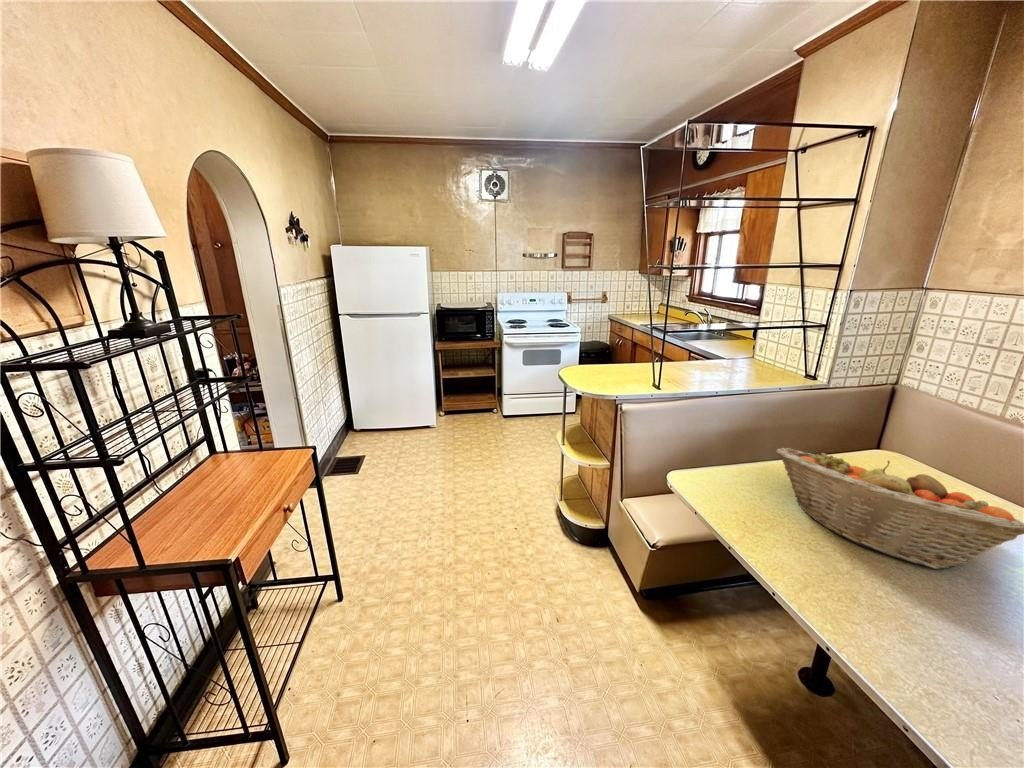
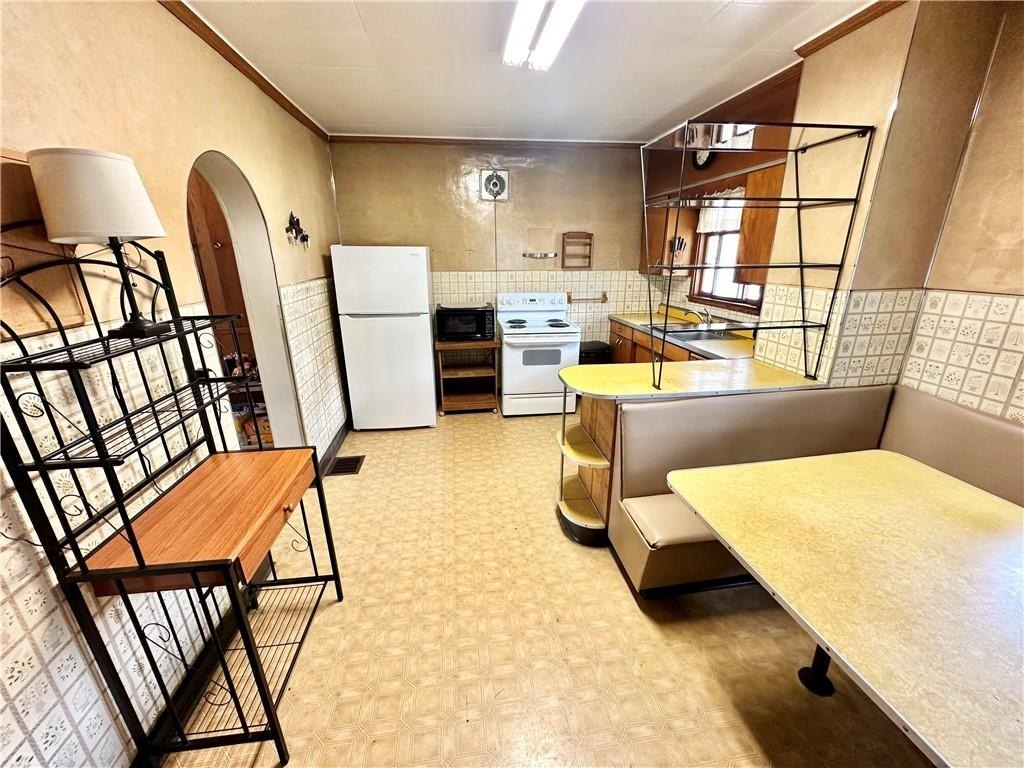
- fruit basket (878, 494)
